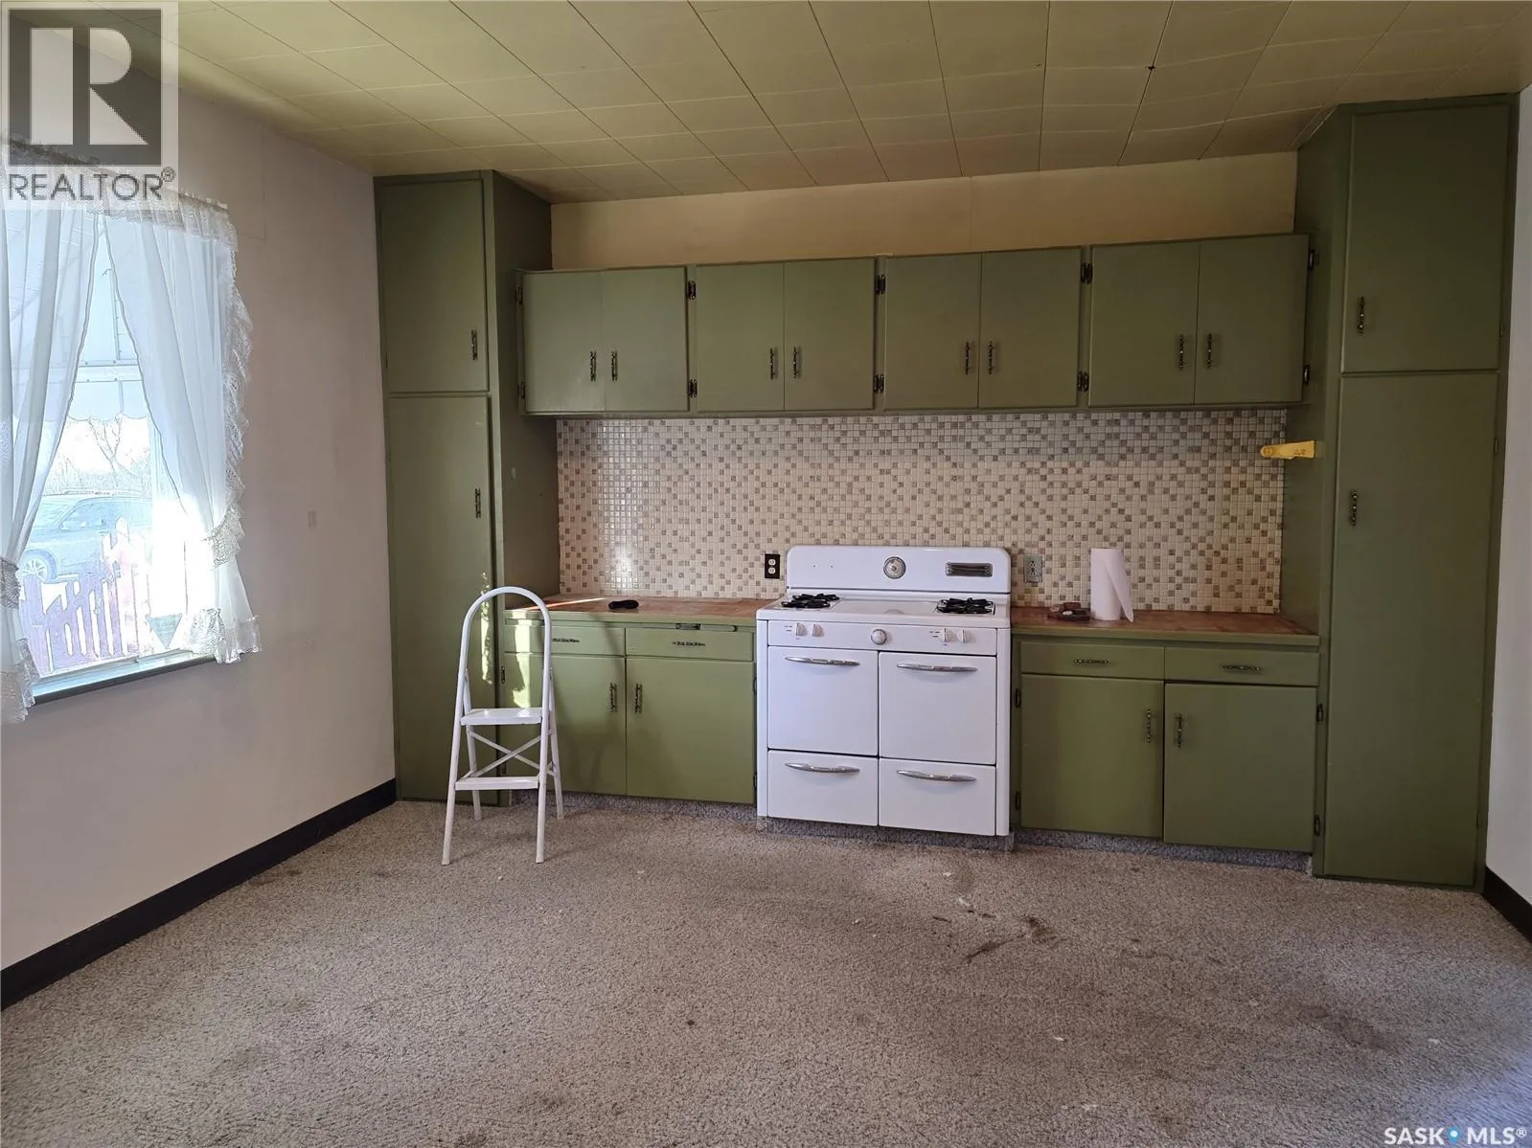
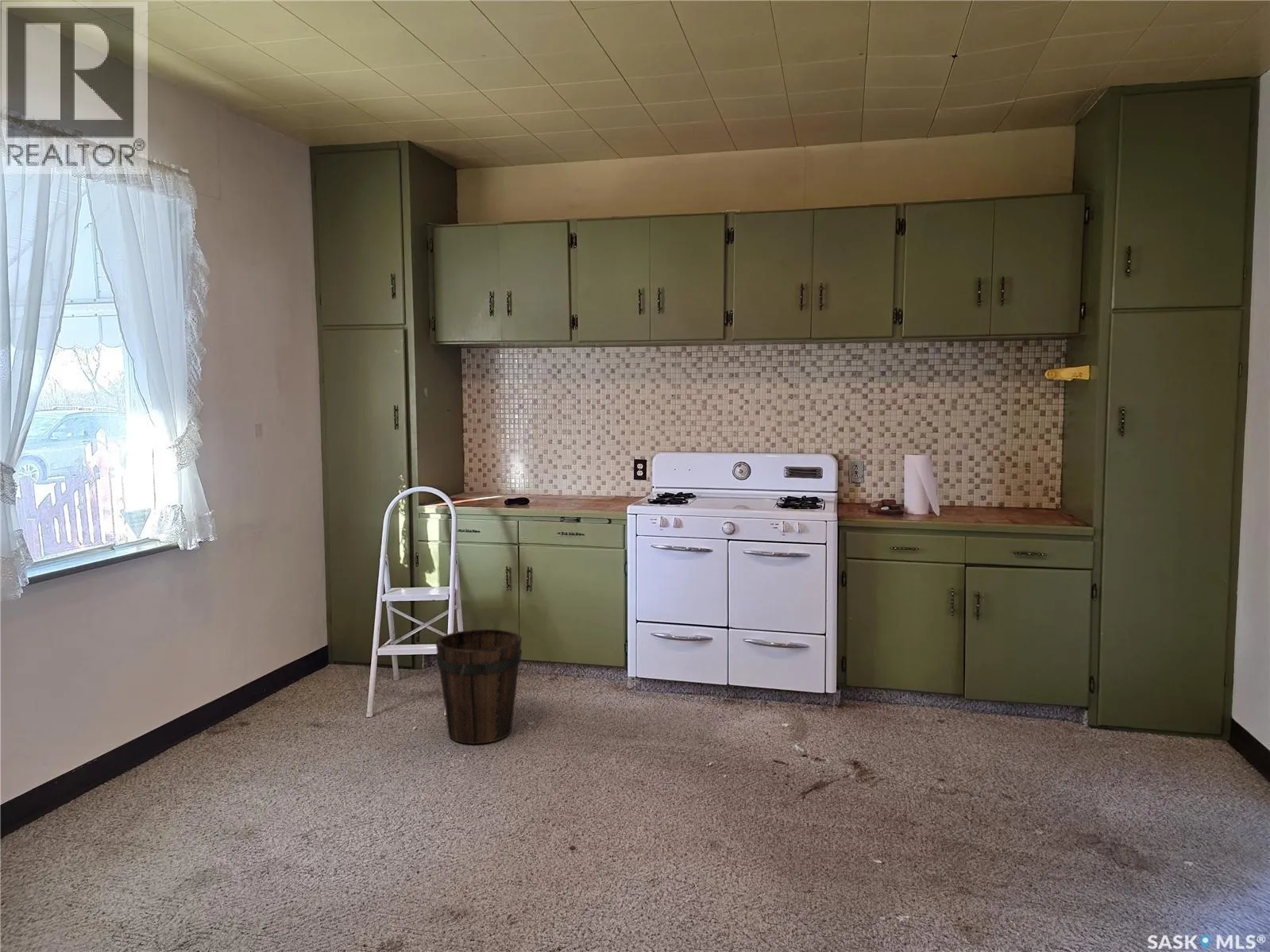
+ bucket (479, 685)
